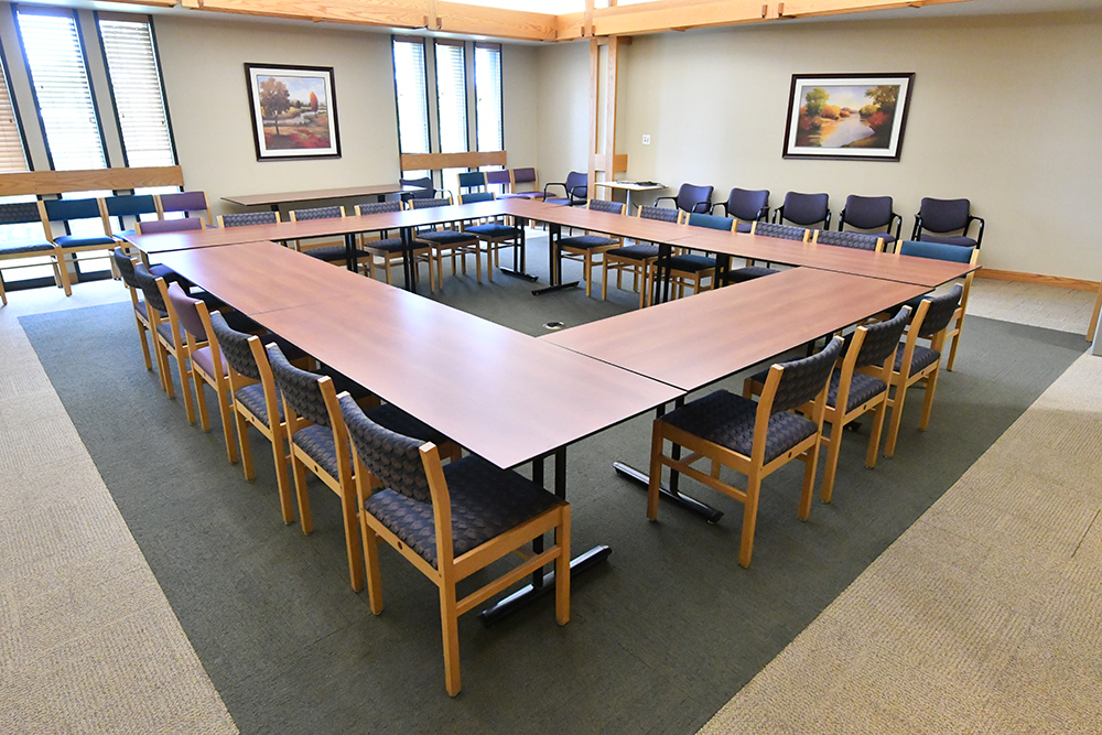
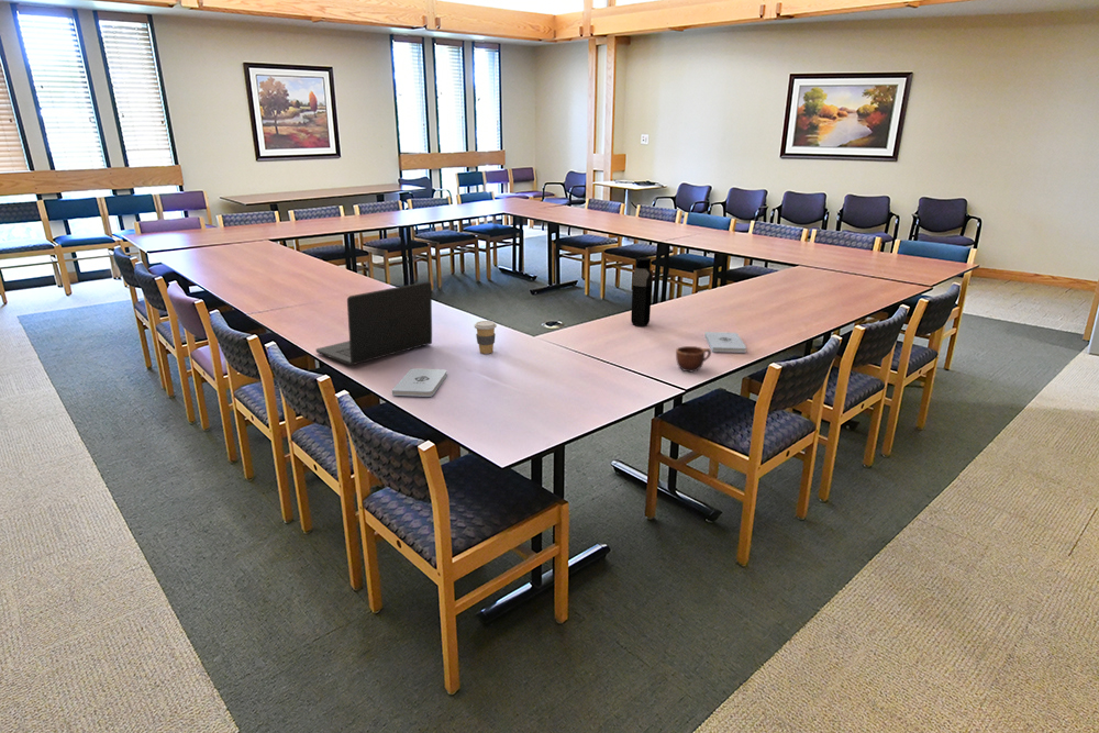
+ notepad (724, 342)
+ coffee cup (486, 337)
+ water bottle (641, 291)
+ mug (691, 358)
+ laptop (373, 316)
+ notepad (421, 381)
